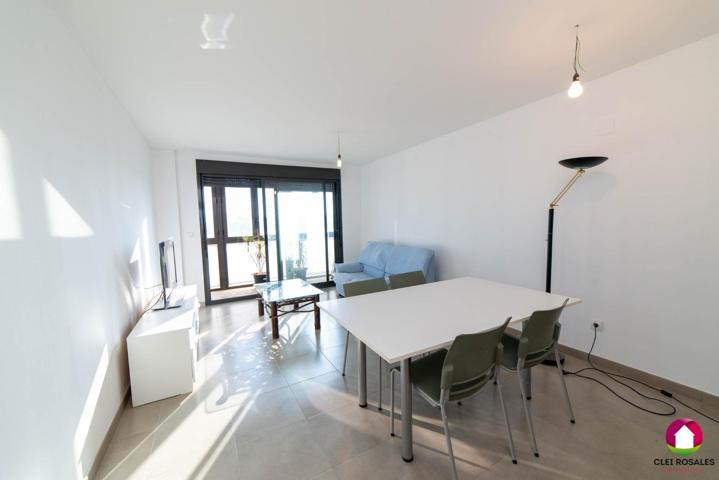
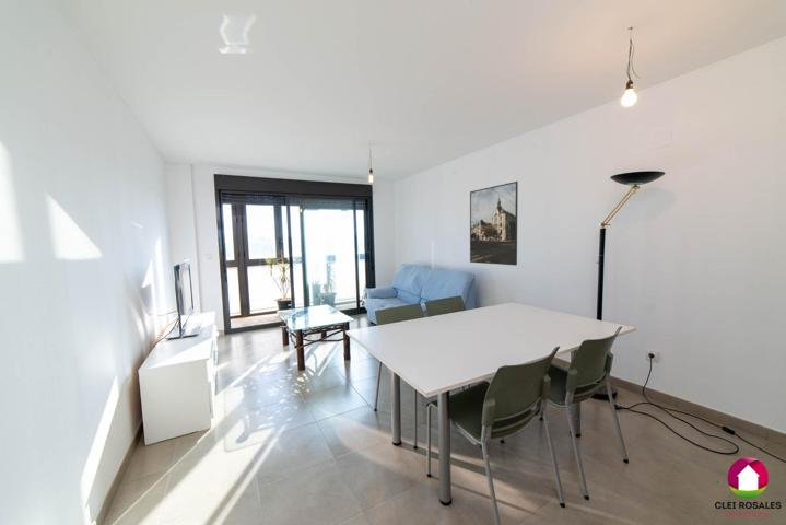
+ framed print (491, 225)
